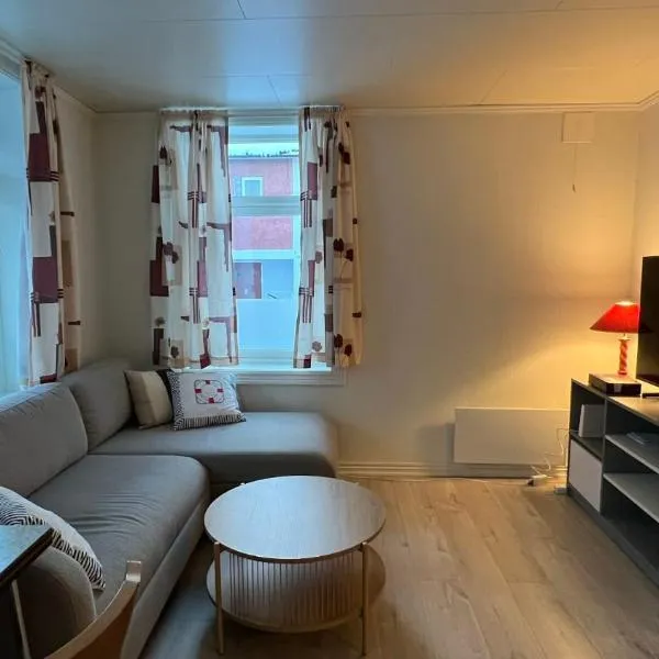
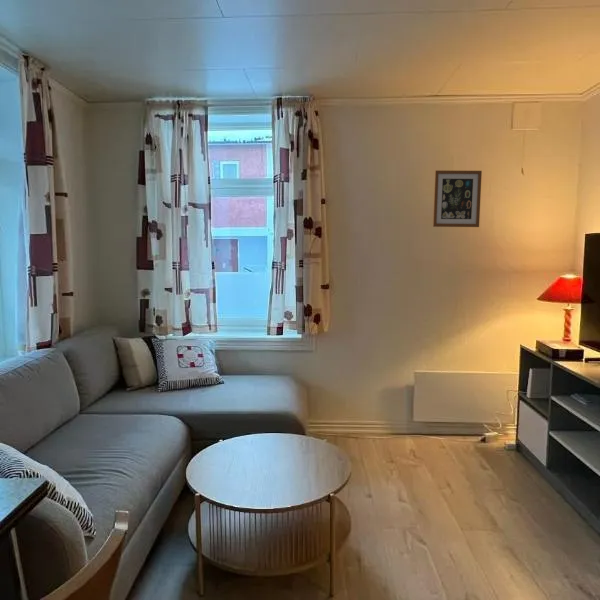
+ wall art (457, 198)
